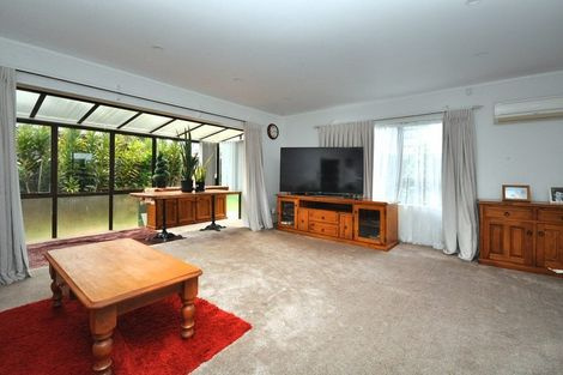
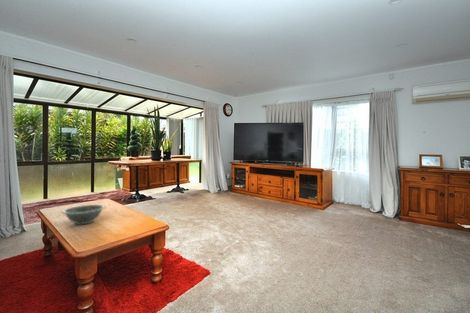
+ decorative bowl (84, 215)
